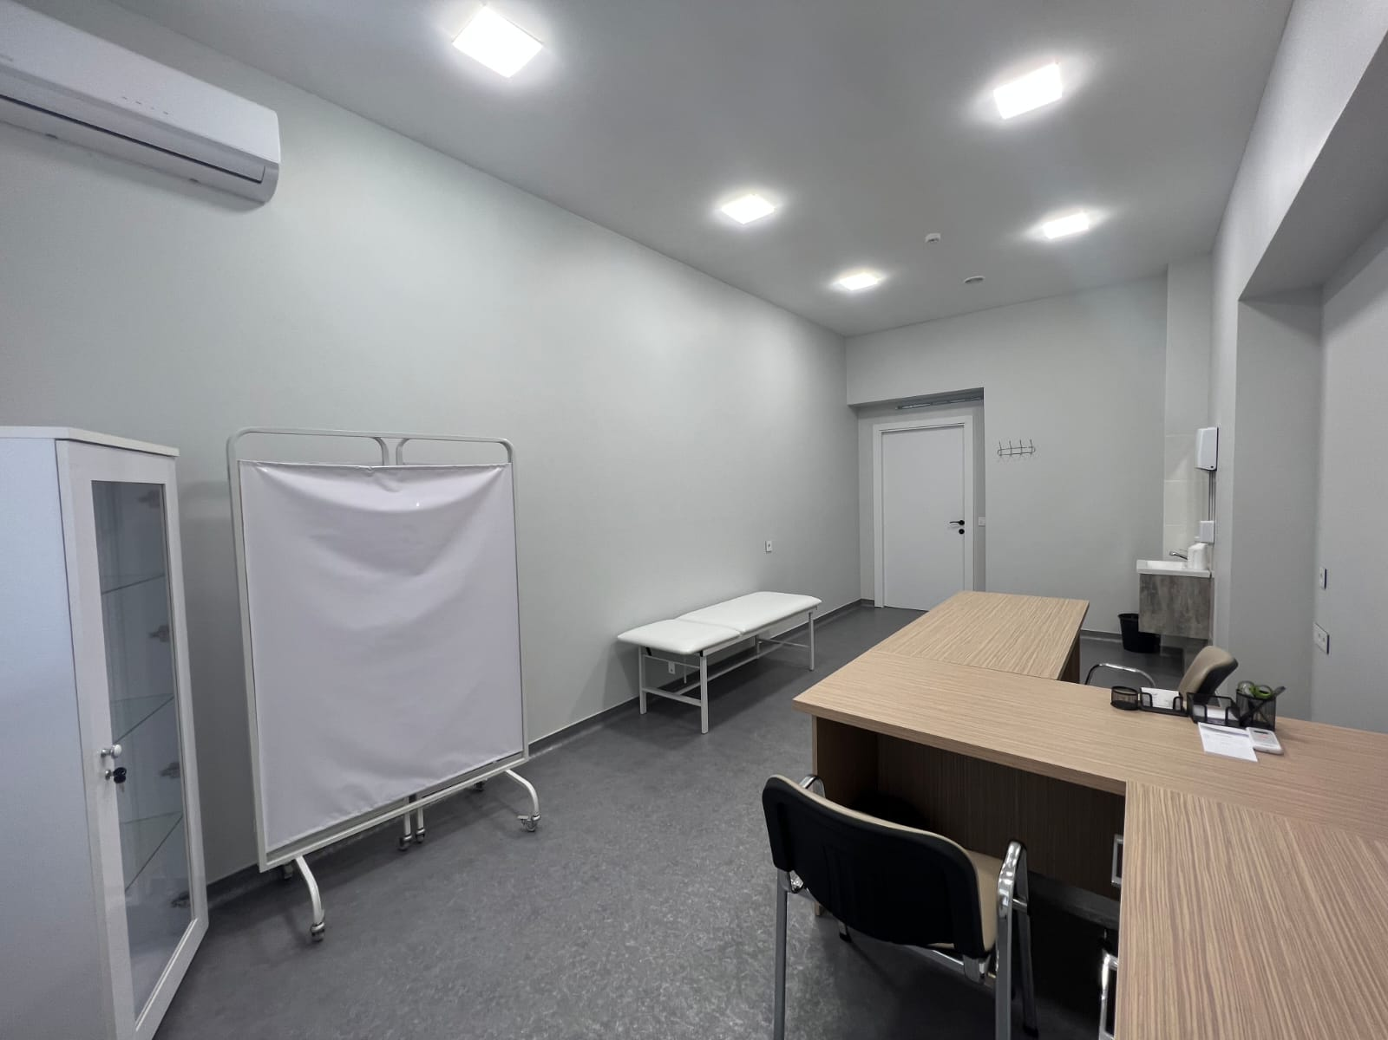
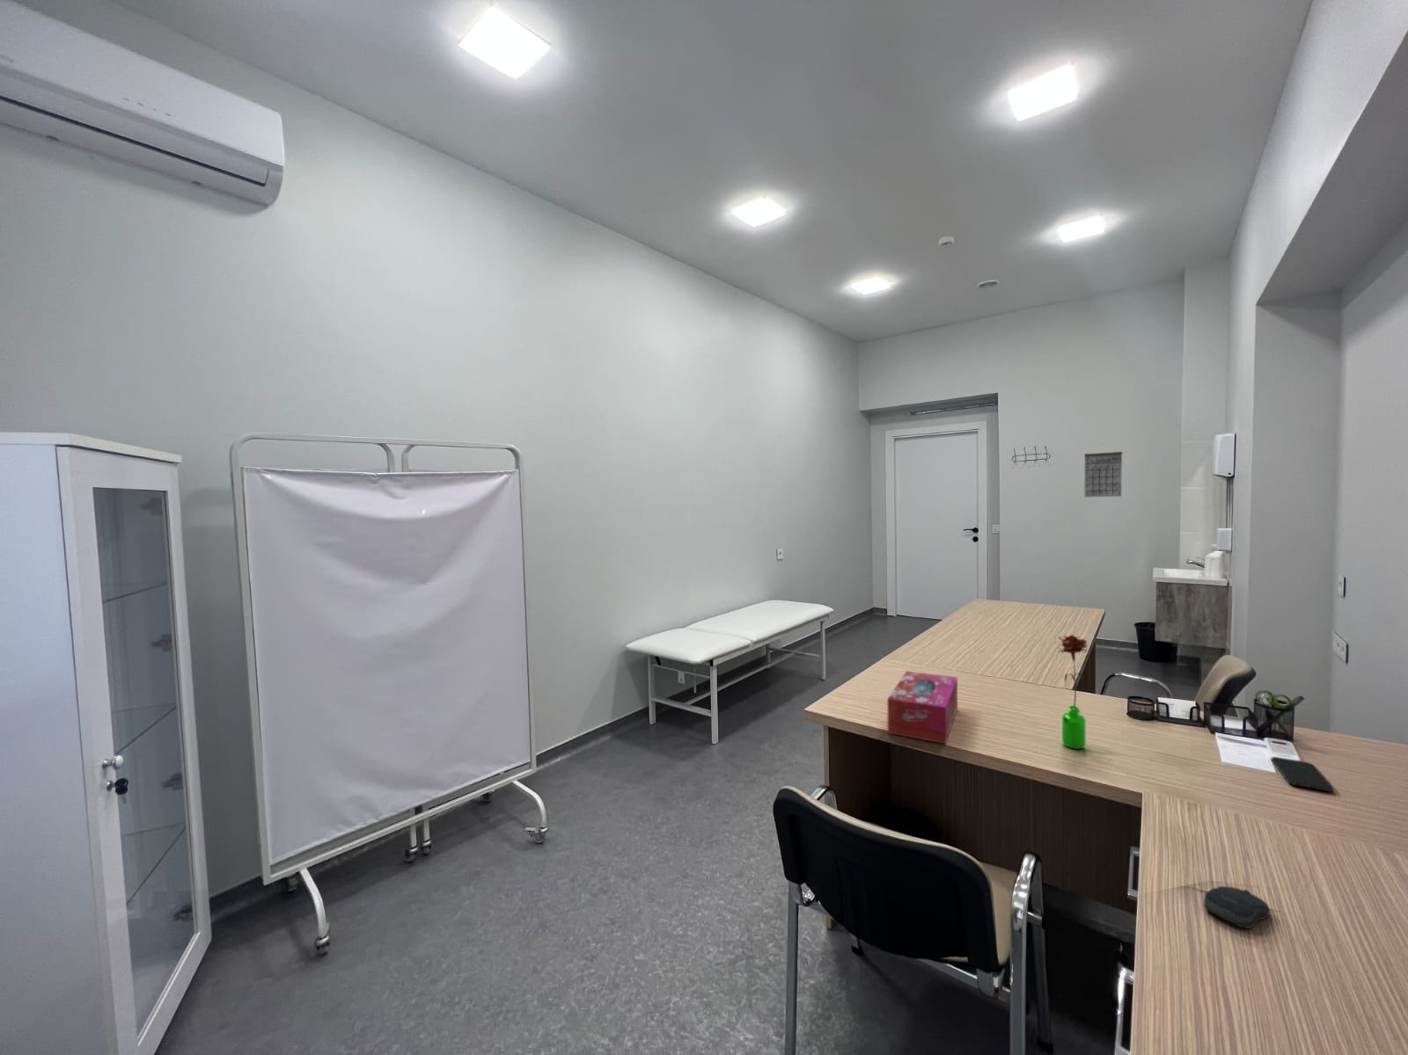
+ flower (1074, 690)
+ smartphone (1300, 772)
+ calendar (1103, 470)
+ computer mouse (1235, 901)
+ tissue box (924, 704)
